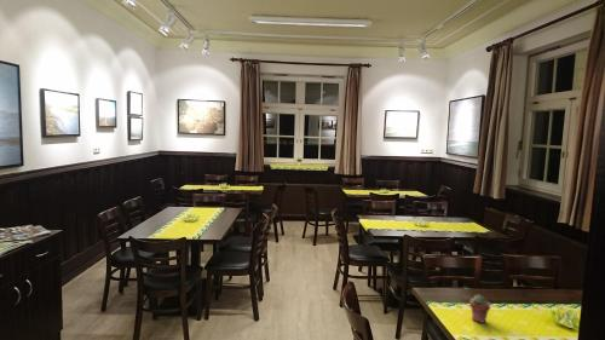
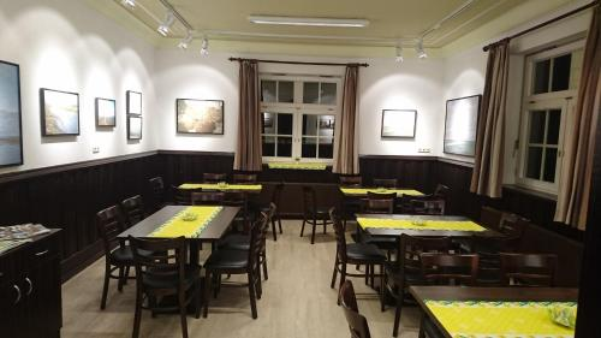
- potted succulent (479, 307)
